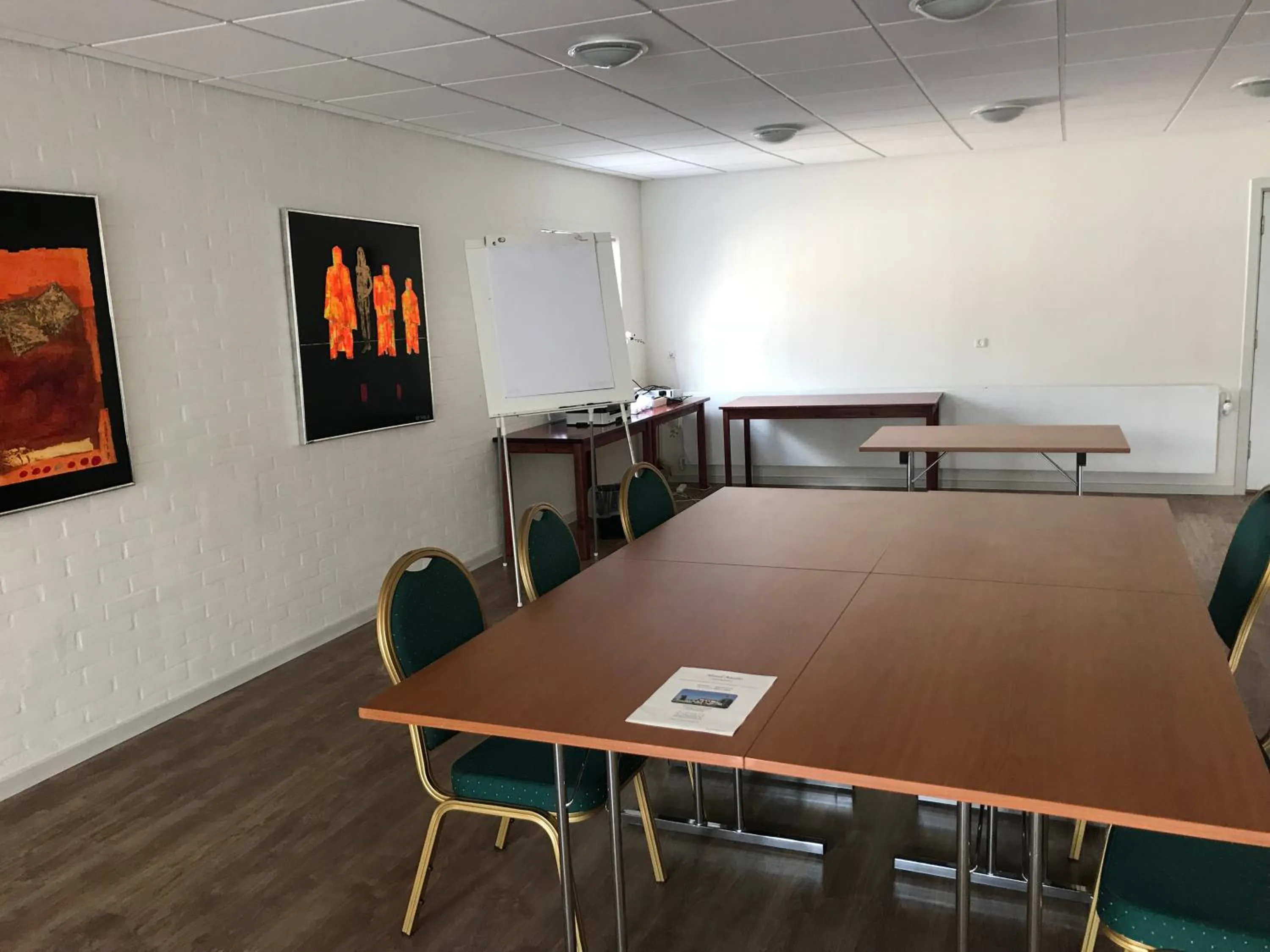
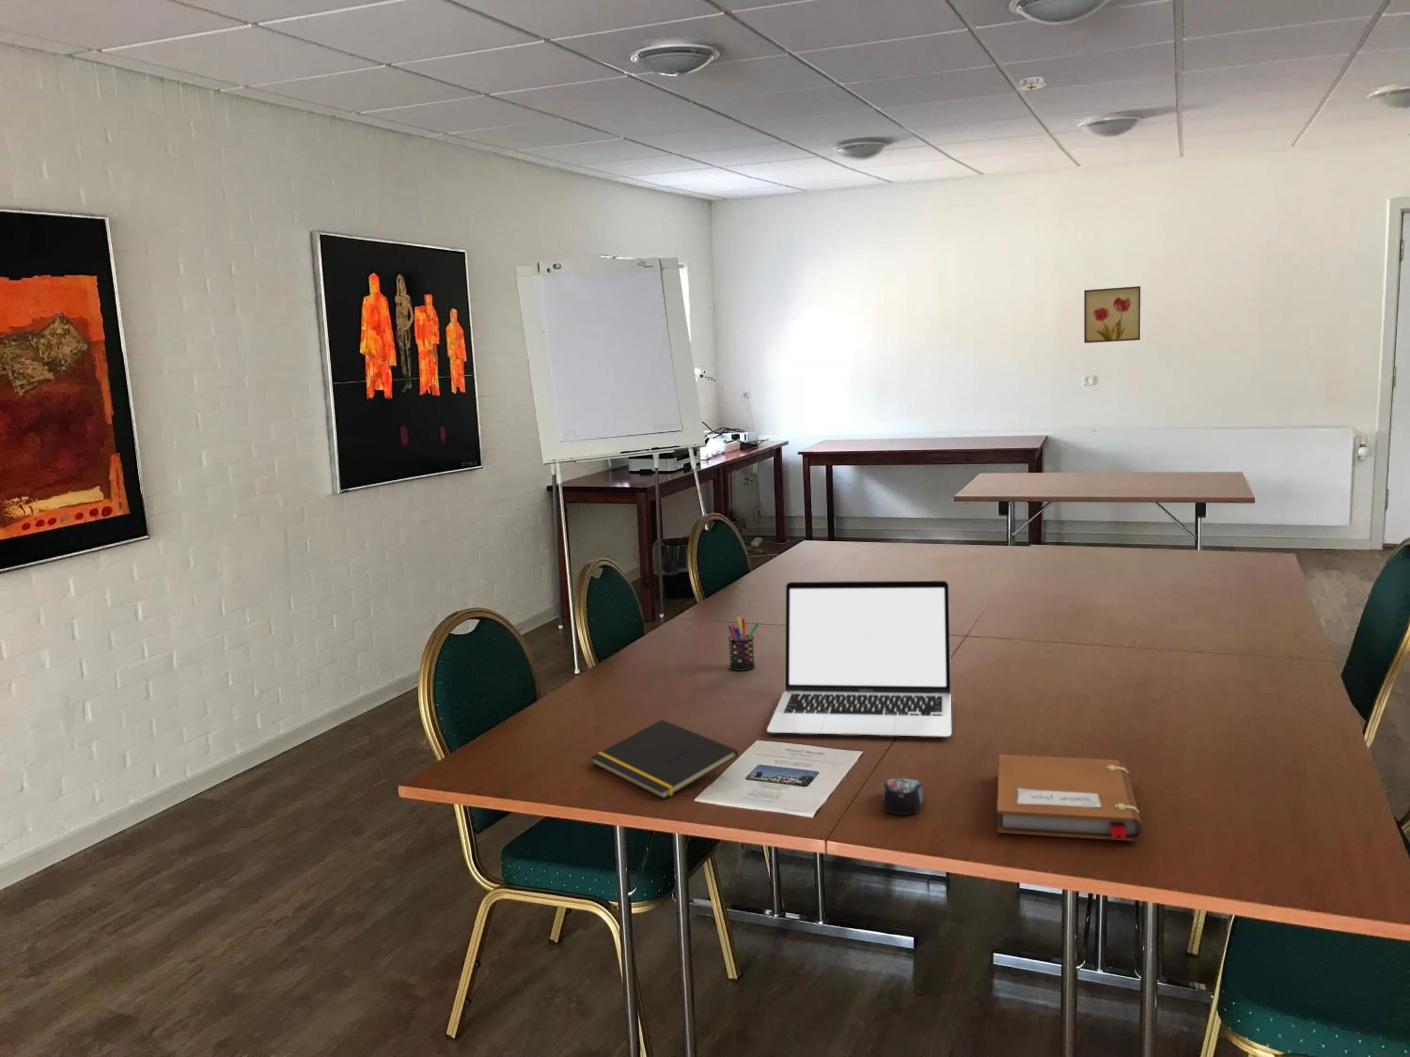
+ notebook (1066, 796)
+ computer mouse (902, 791)
+ notepad (663, 756)
+ laptop (862, 654)
+ wall art (1112, 314)
+ pen holder (744, 642)
+ smoke detector (1030, 84)
